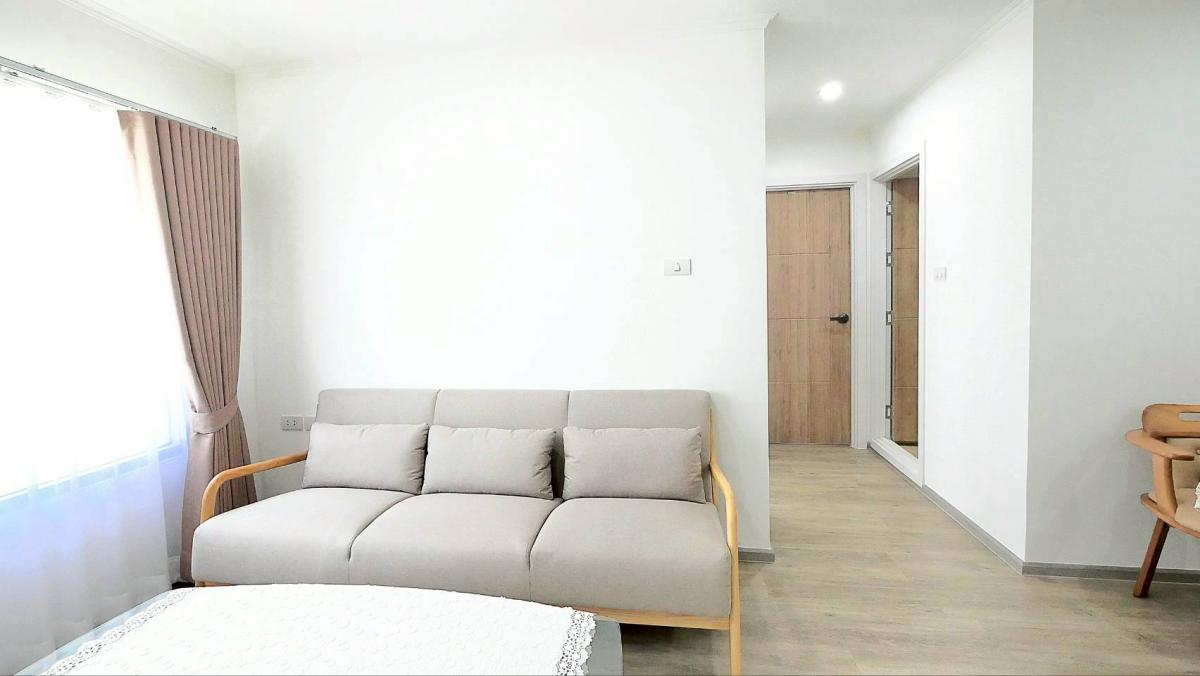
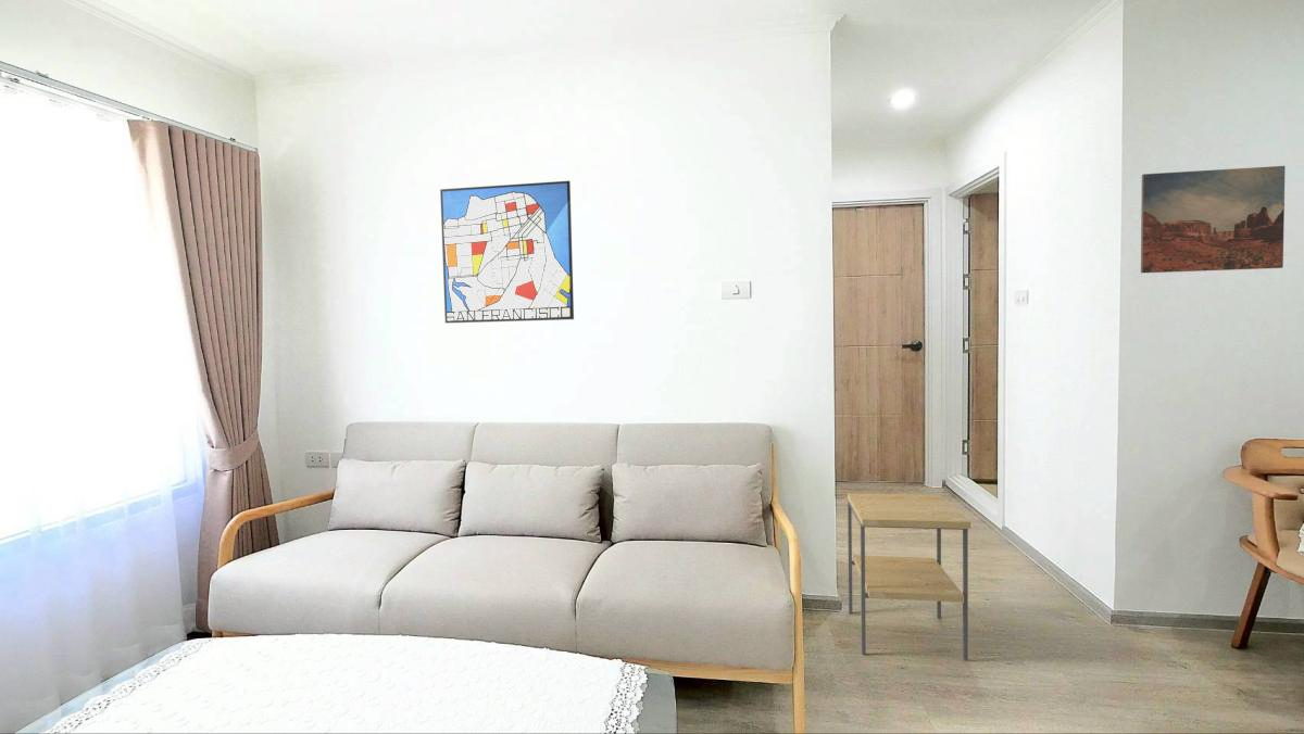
+ side table (903, 571)
+ wall art (1211, 220)
+ wall art (505, 253)
